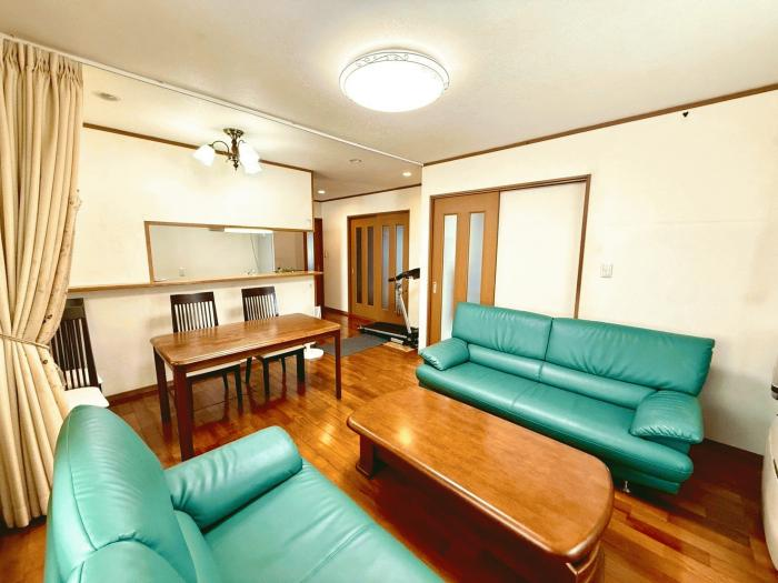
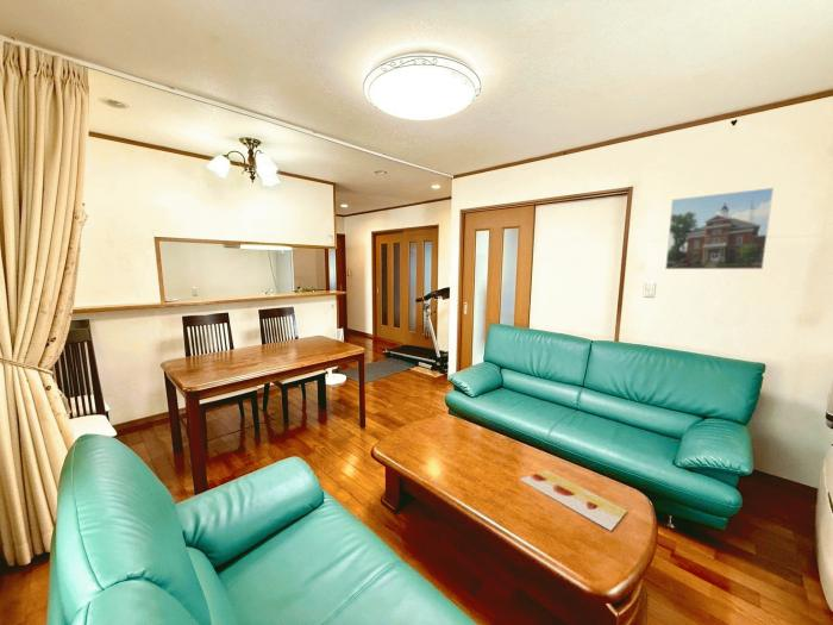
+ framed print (714, 232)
+ painting (564, 490)
